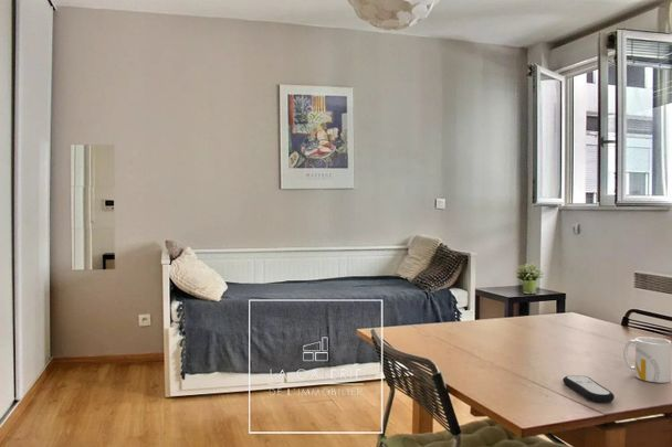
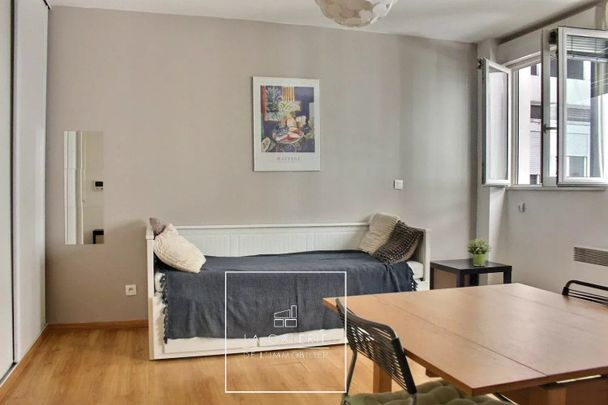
- mug (645, 358)
- remote control (588, 387)
